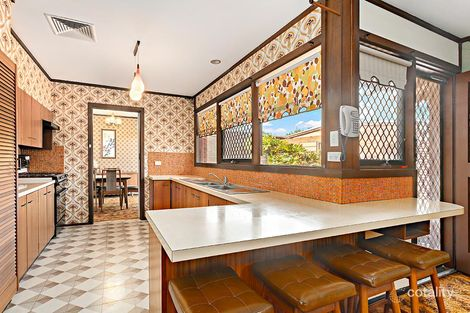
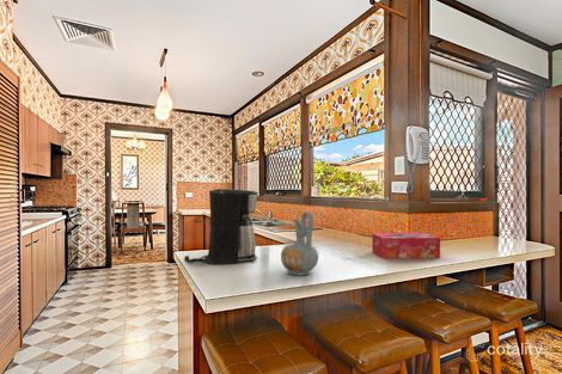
+ coffee maker (224, 223)
+ tissue box (404, 244)
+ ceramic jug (299, 241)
